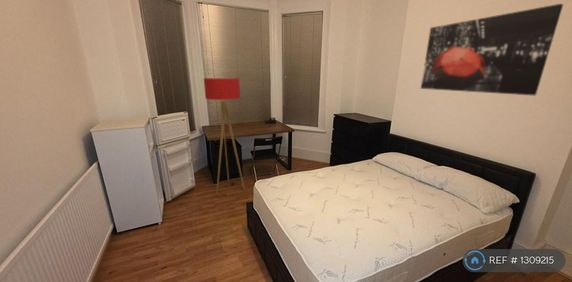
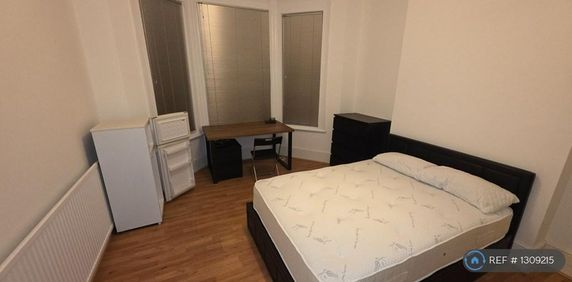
- wall art (475, 56)
- floor lamp (226, 137)
